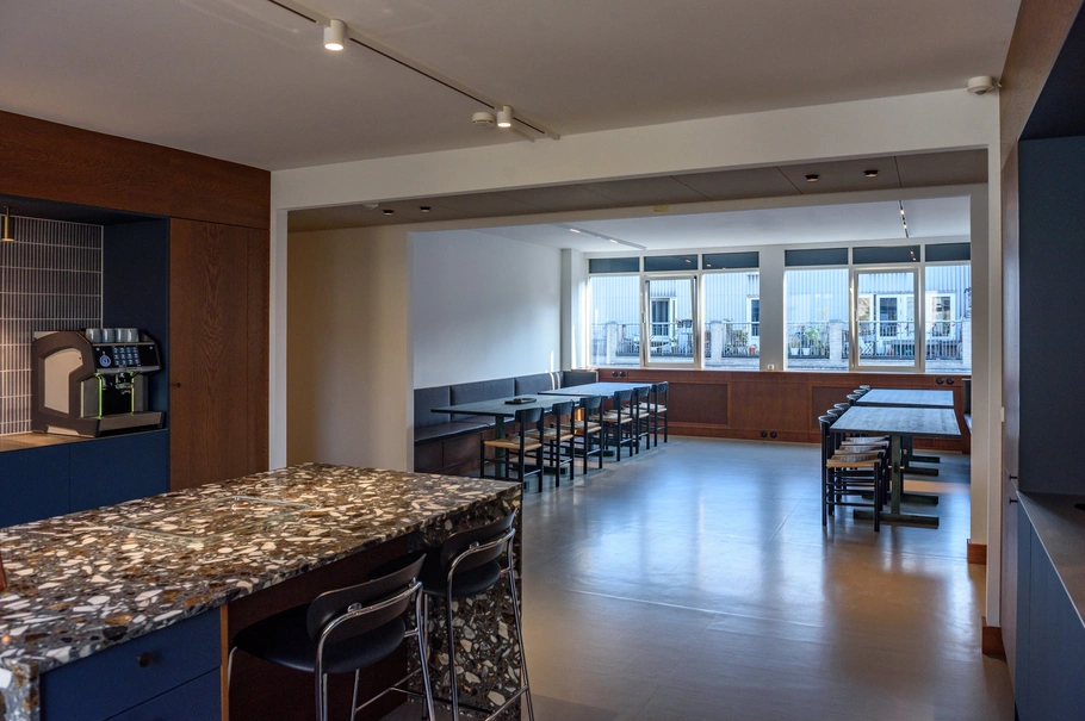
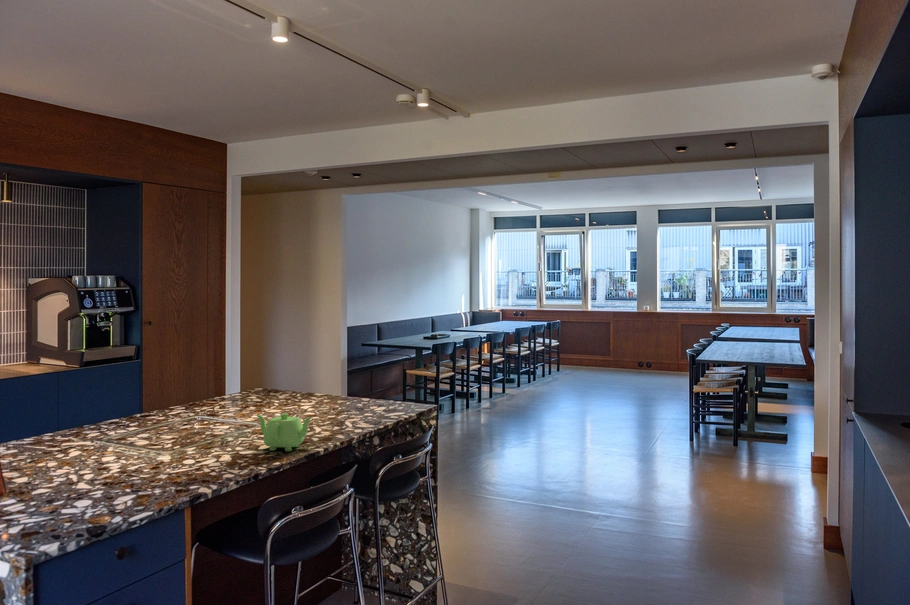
+ teapot (282, 431)
